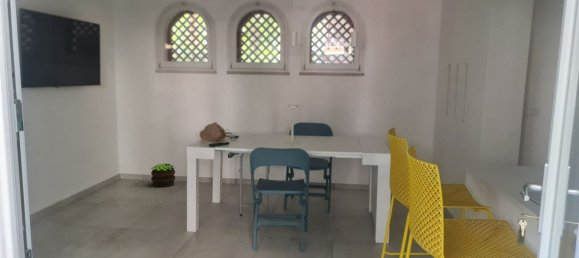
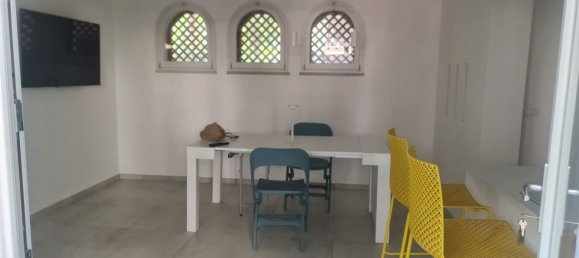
- potted plant (163, 174)
